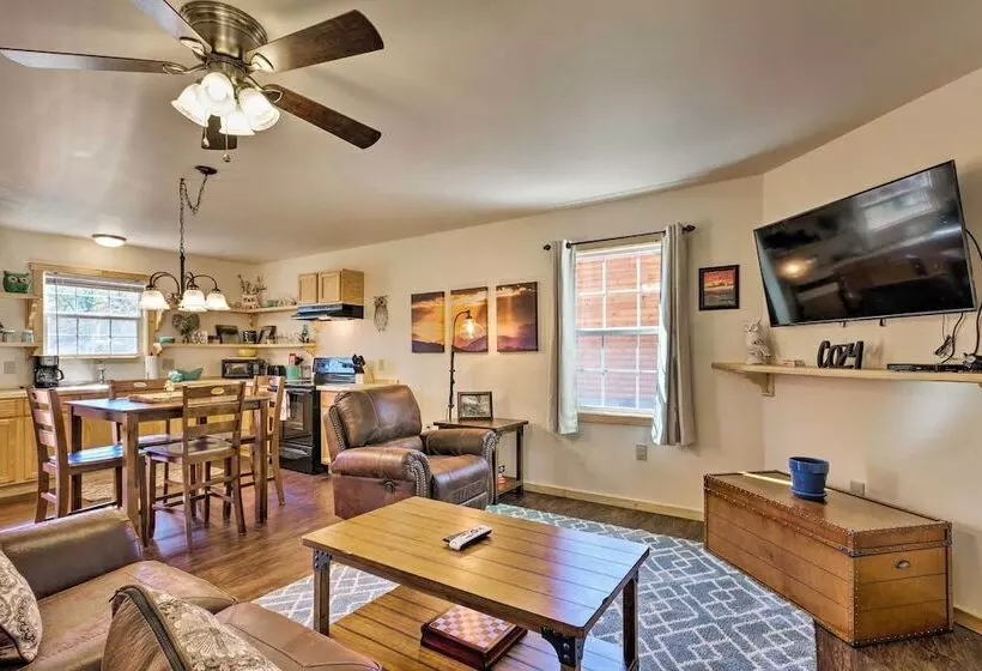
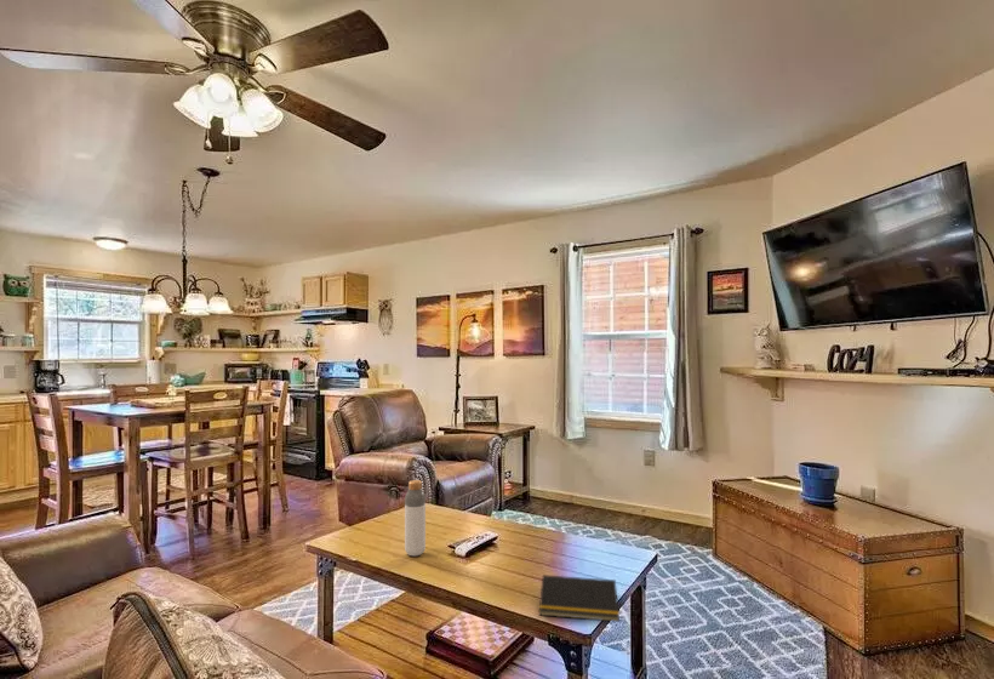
+ notepad (578, 597)
+ bottle (415, 517)
